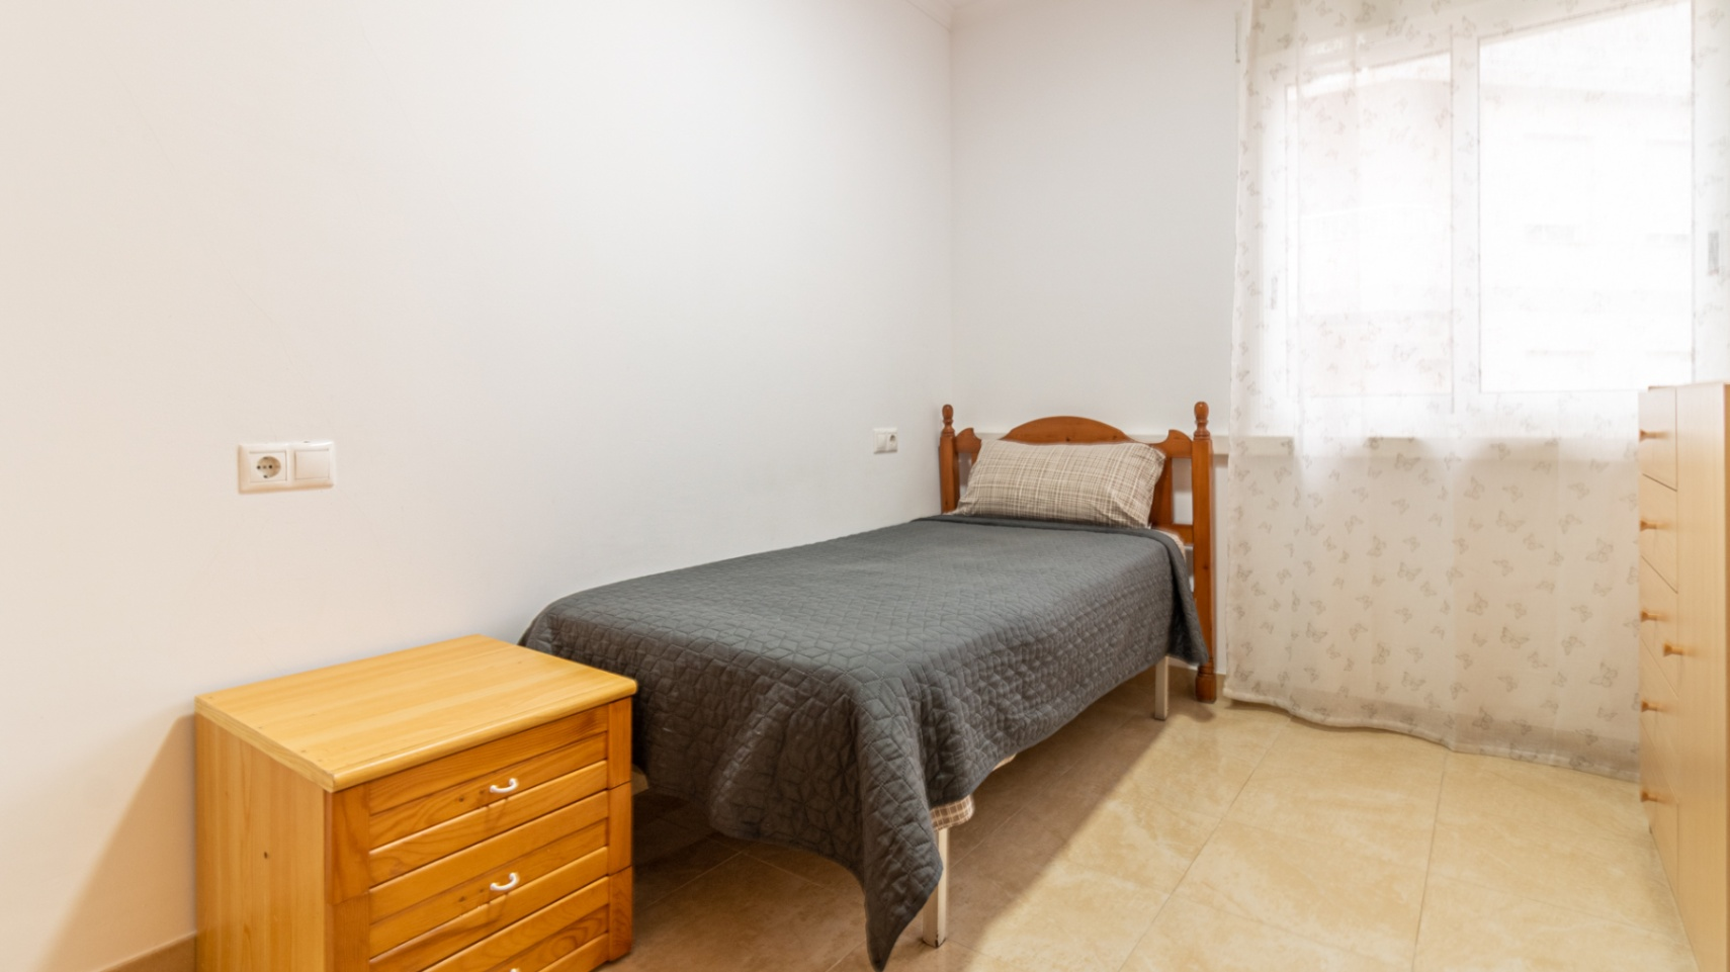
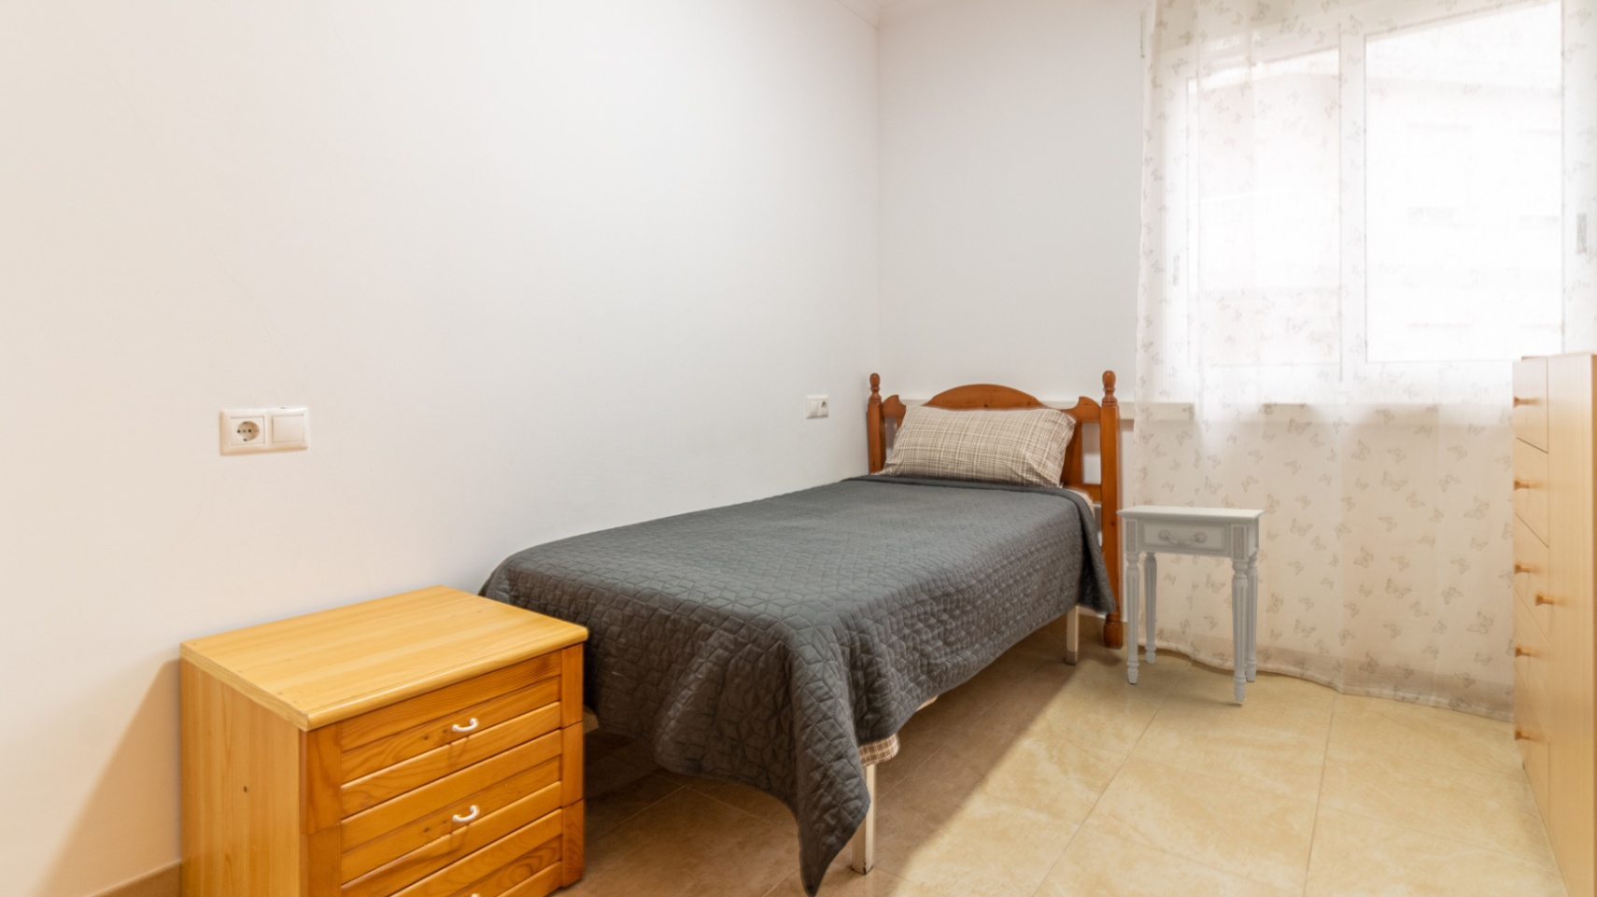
+ nightstand (1155, 597)
